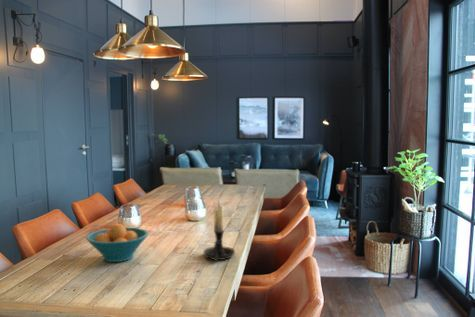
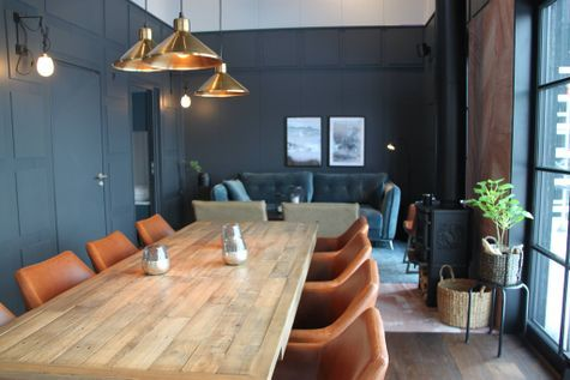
- fruit bowl (118, 241)
- candle holder (218, 228)
